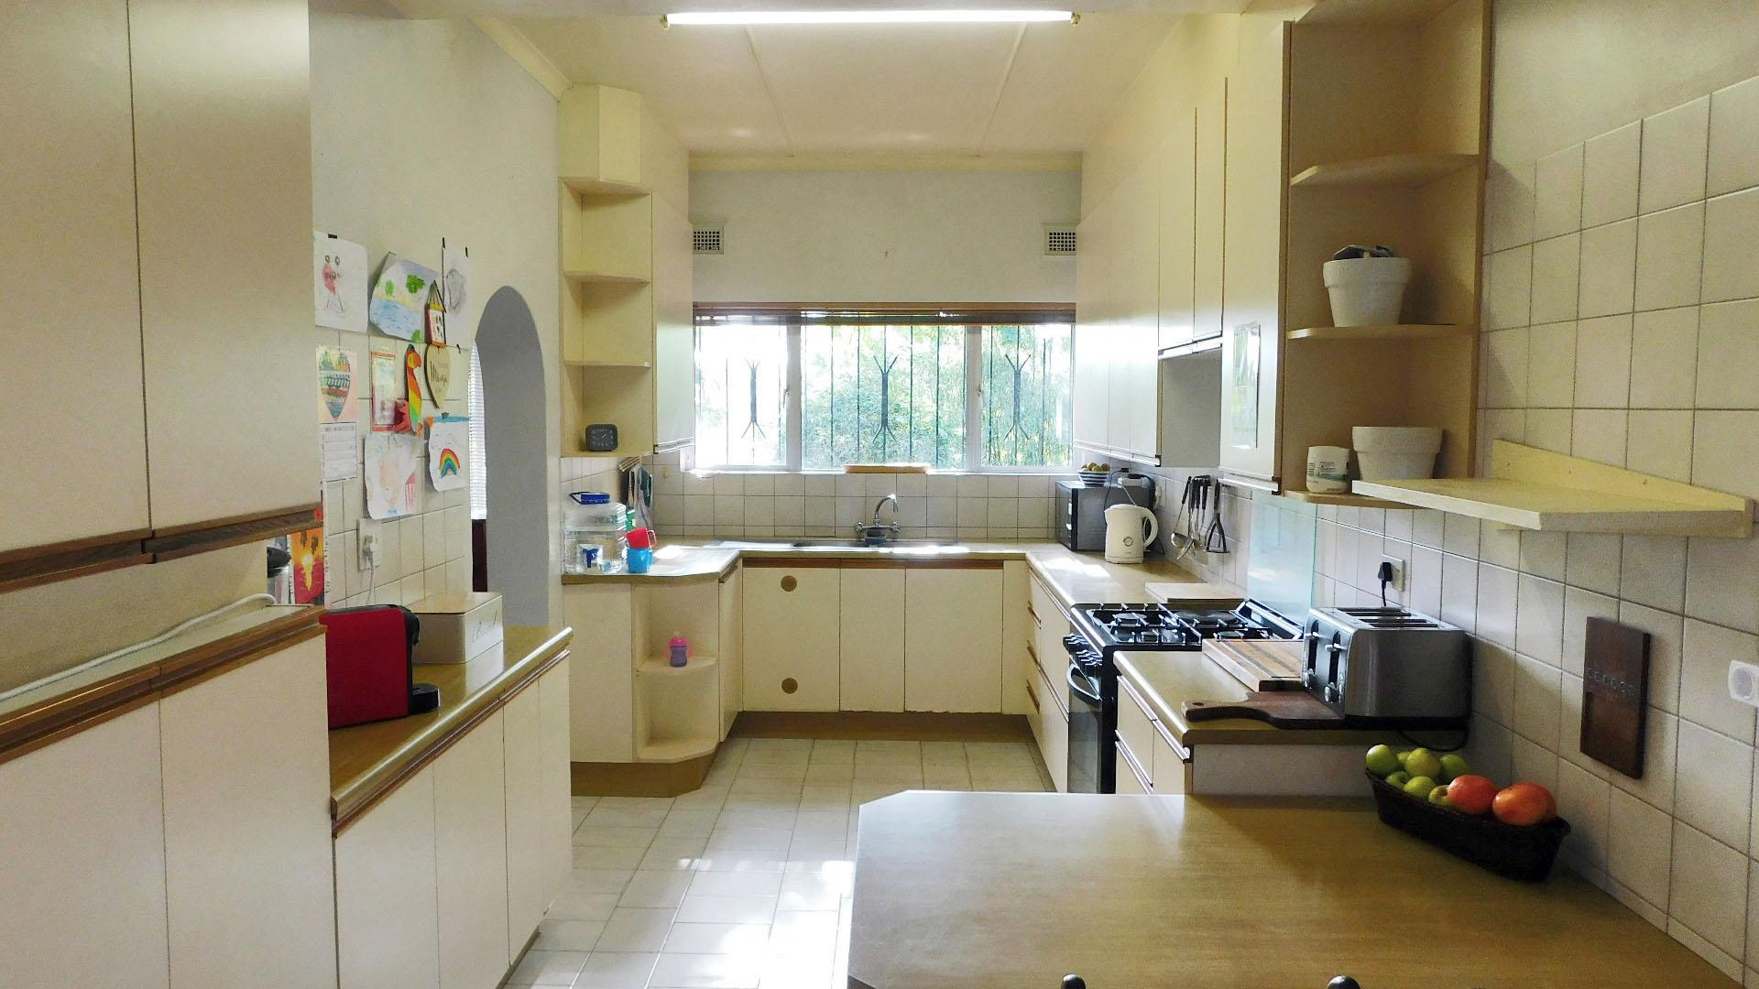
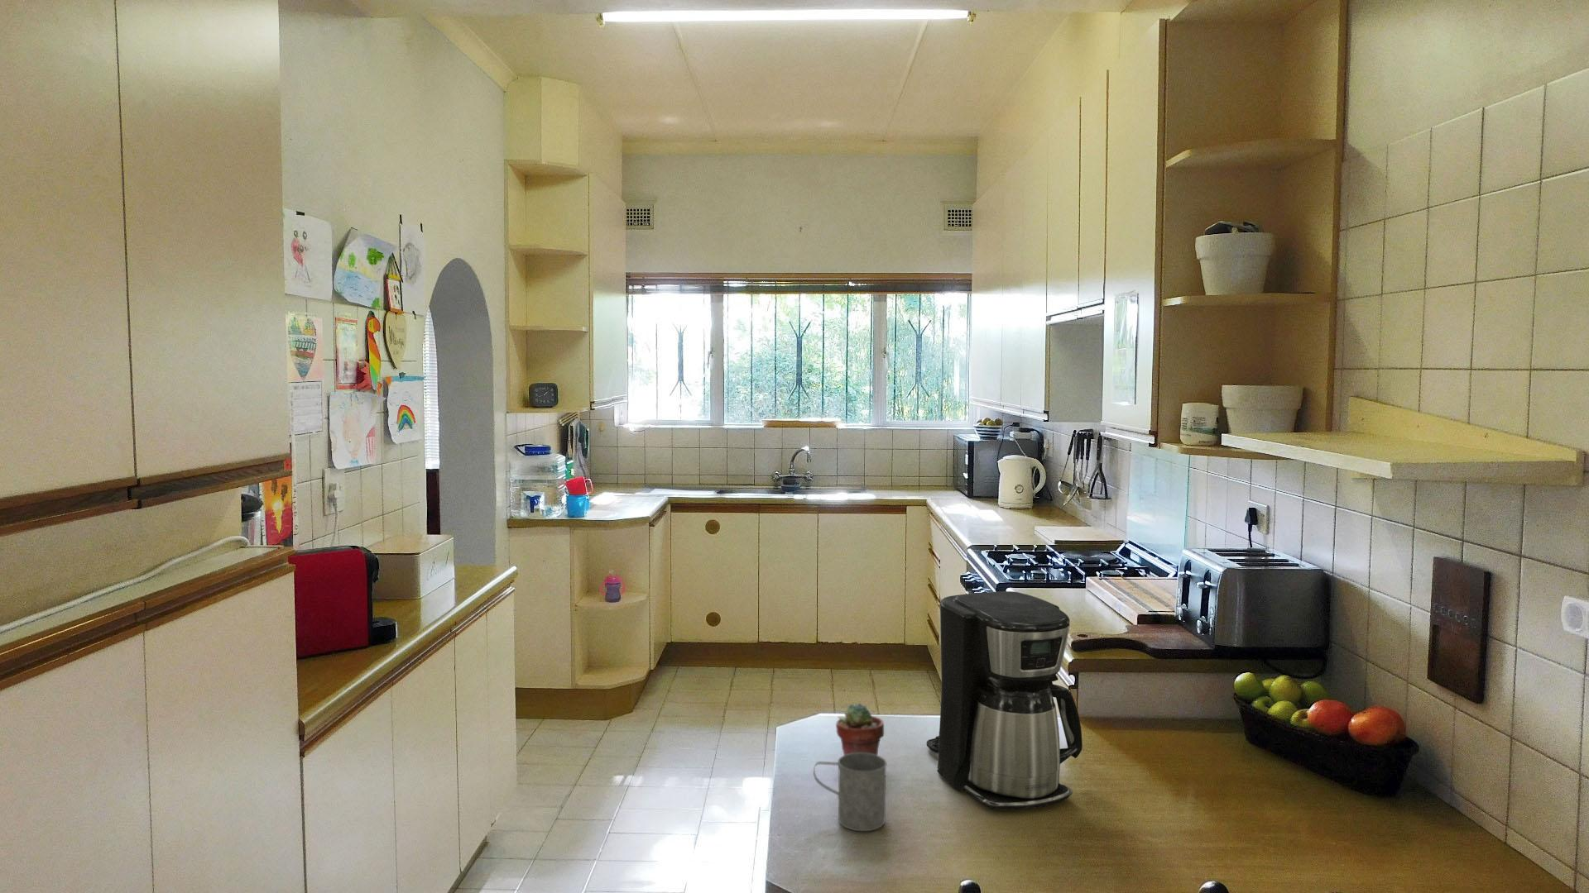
+ potted succulent (859, 734)
+ coffee maker (1005, 686)
+ mug (849, 791)
